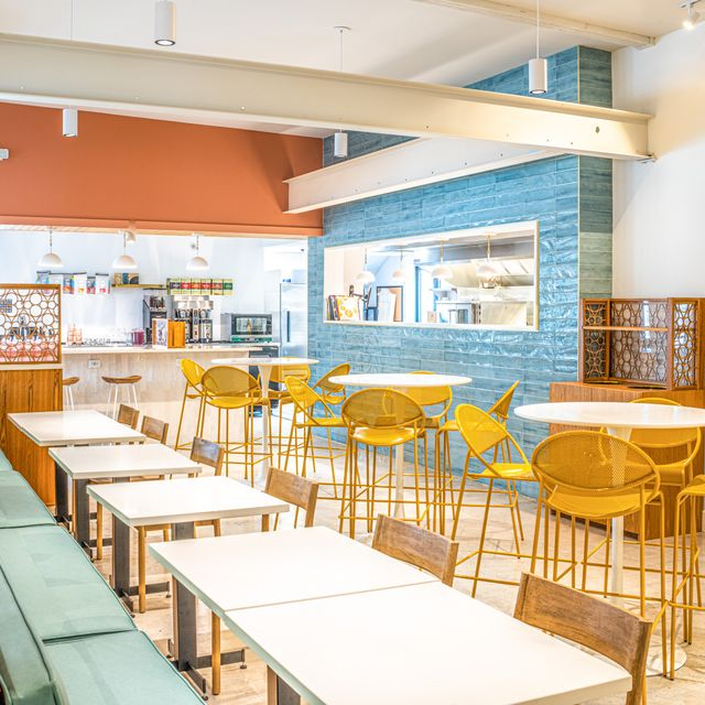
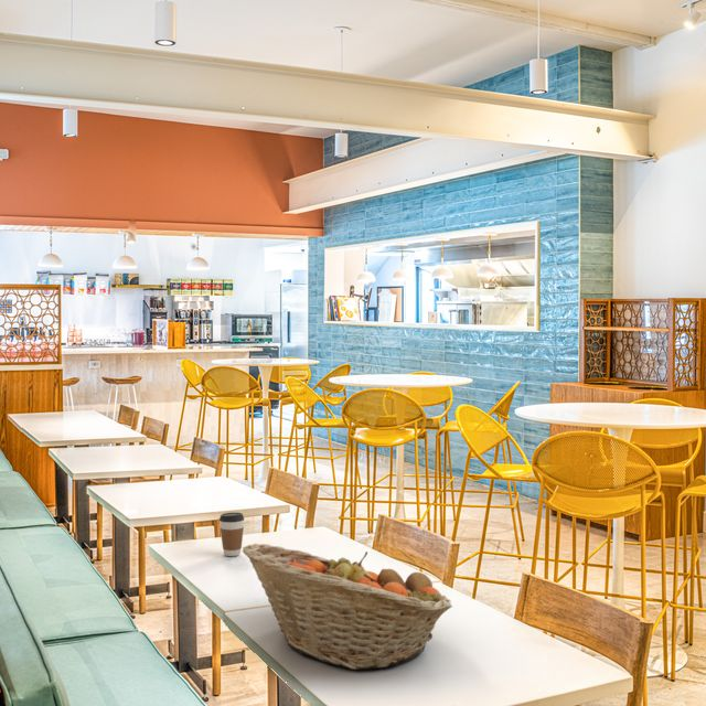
+ coffee cup (232, 534)
+ fruit basket (344, 592)
